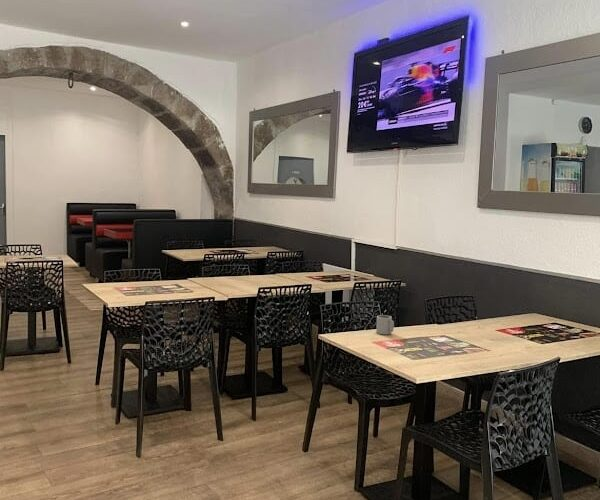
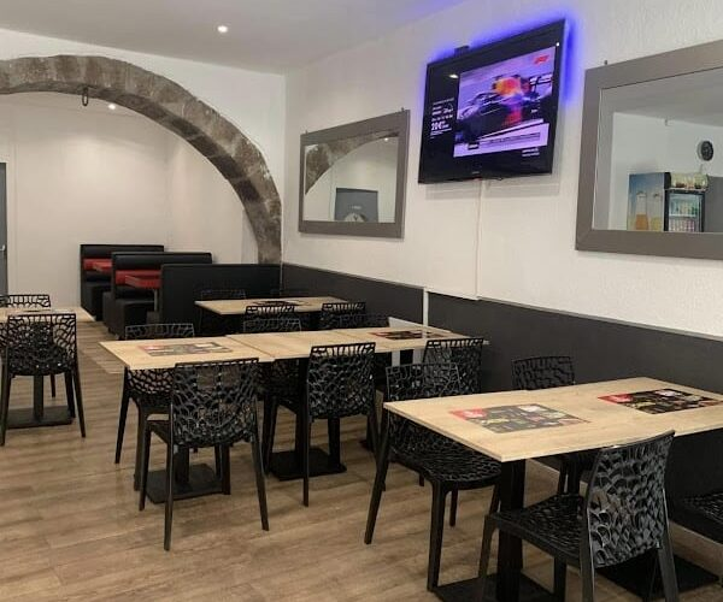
- cup (385, 325)
